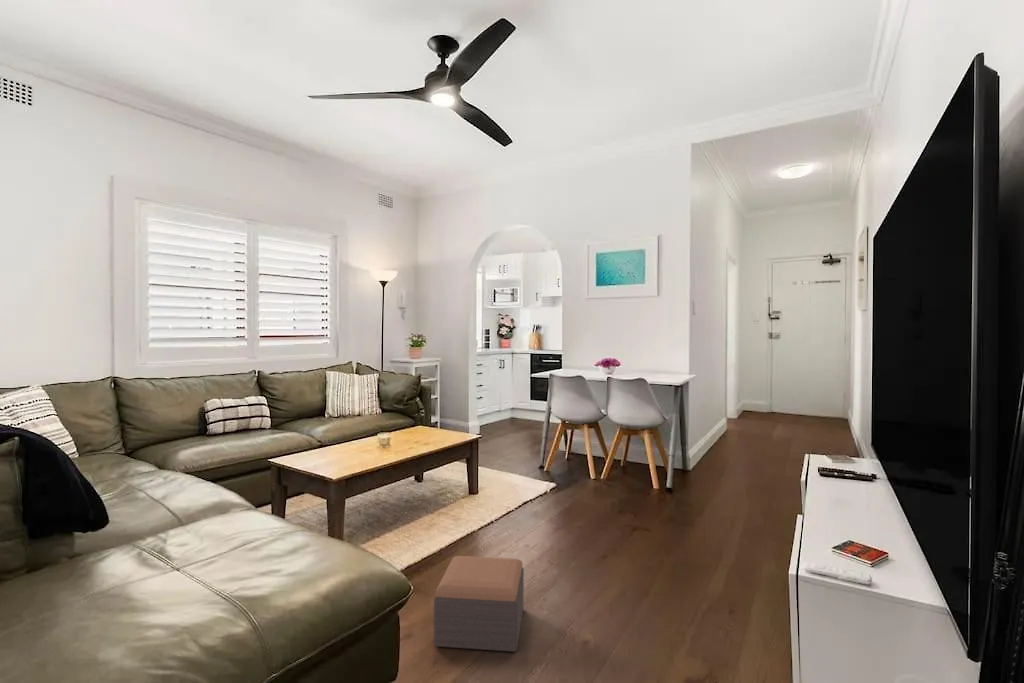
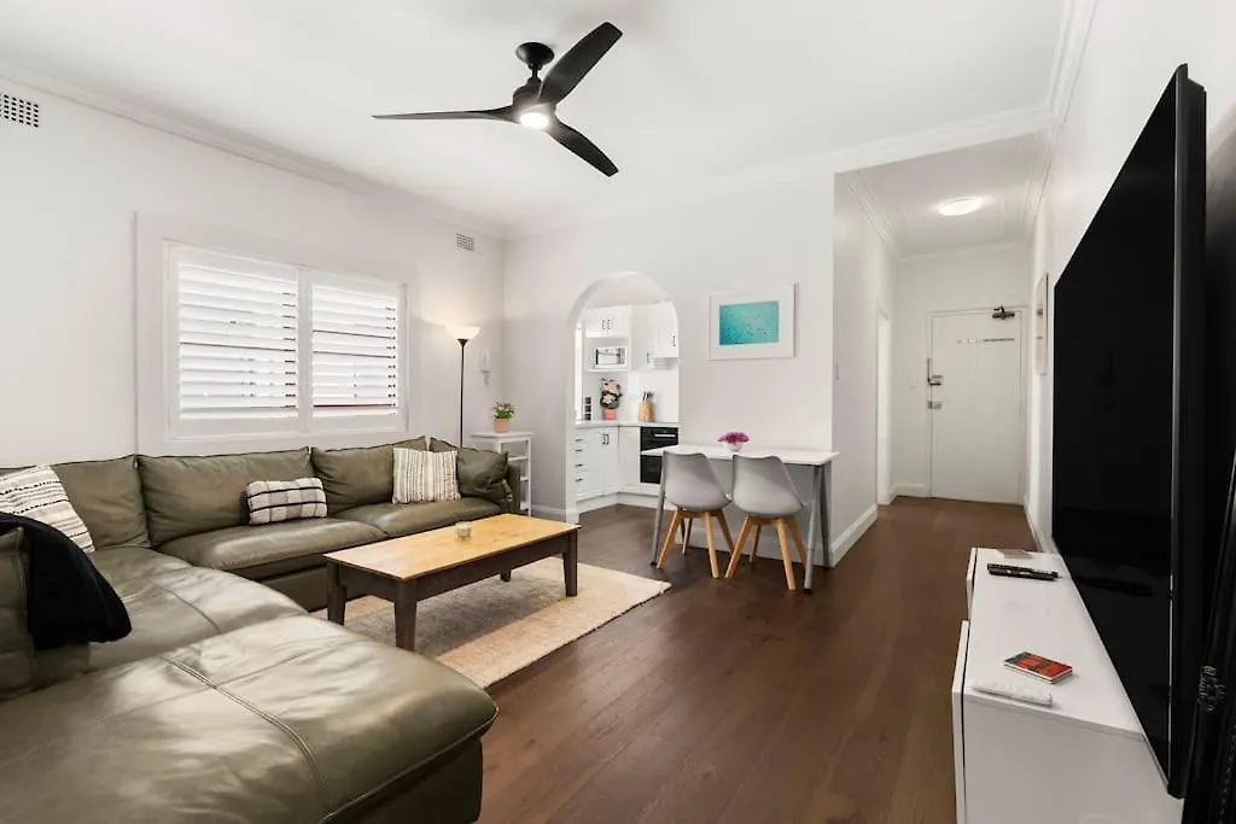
- footstool (481, 598)
